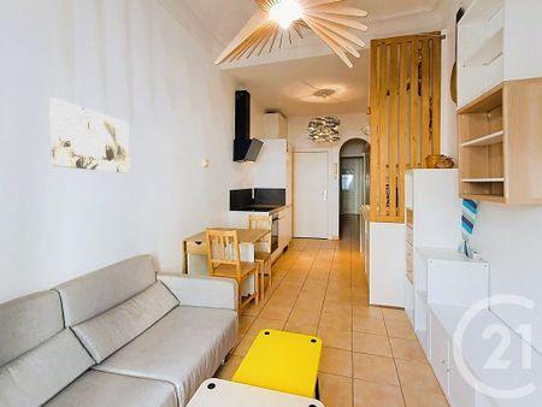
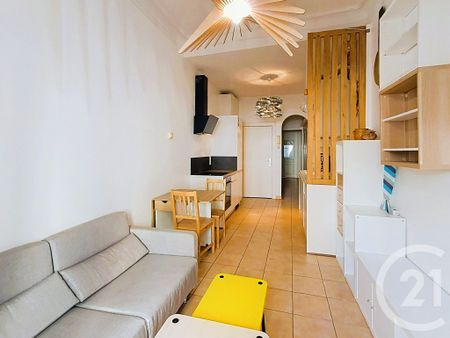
- wall art (95, 140)
